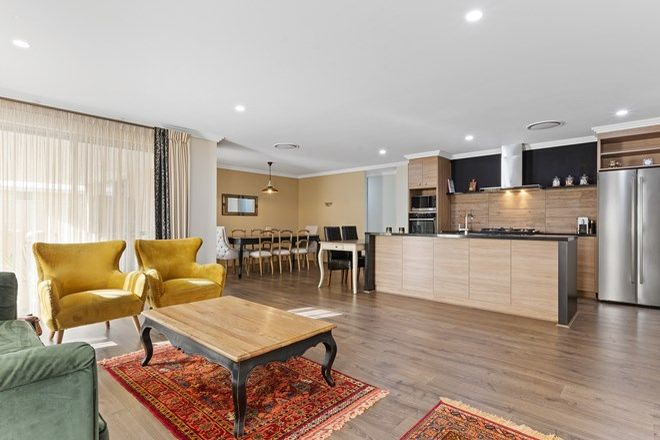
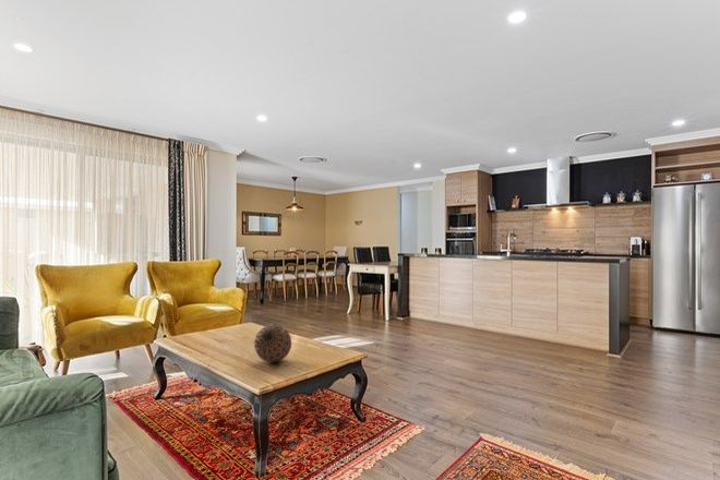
+ decorative ball (273, 343)
